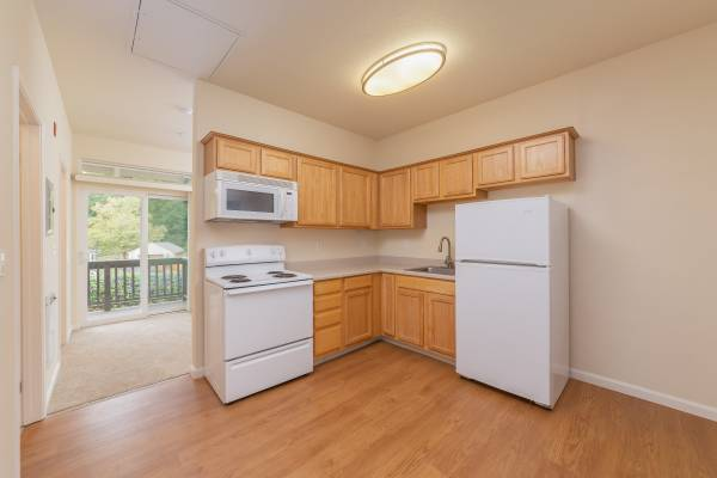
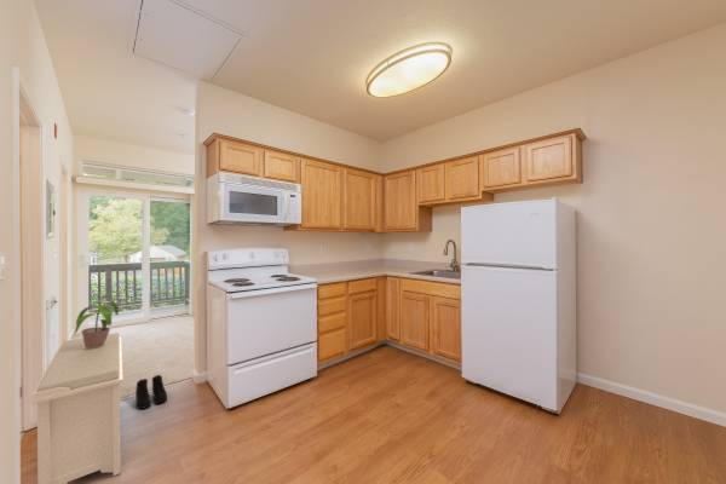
+ bench (87, 398)
+ boots (152, 390)
+ potted plant (96, 324)
